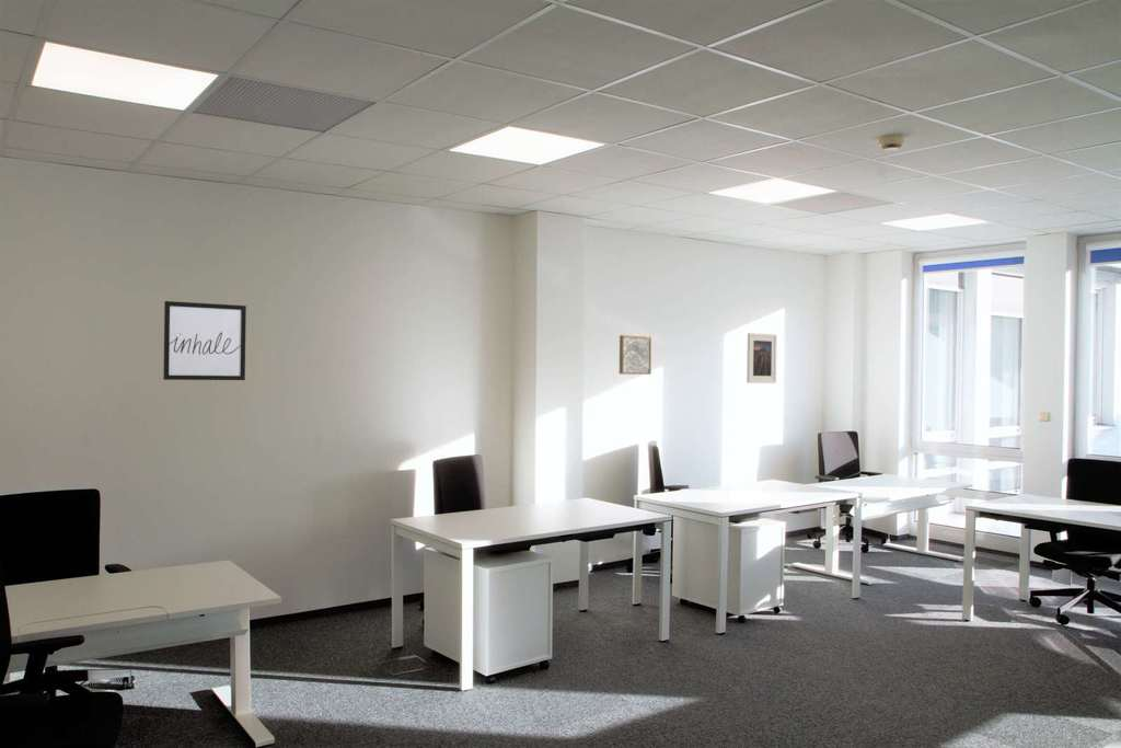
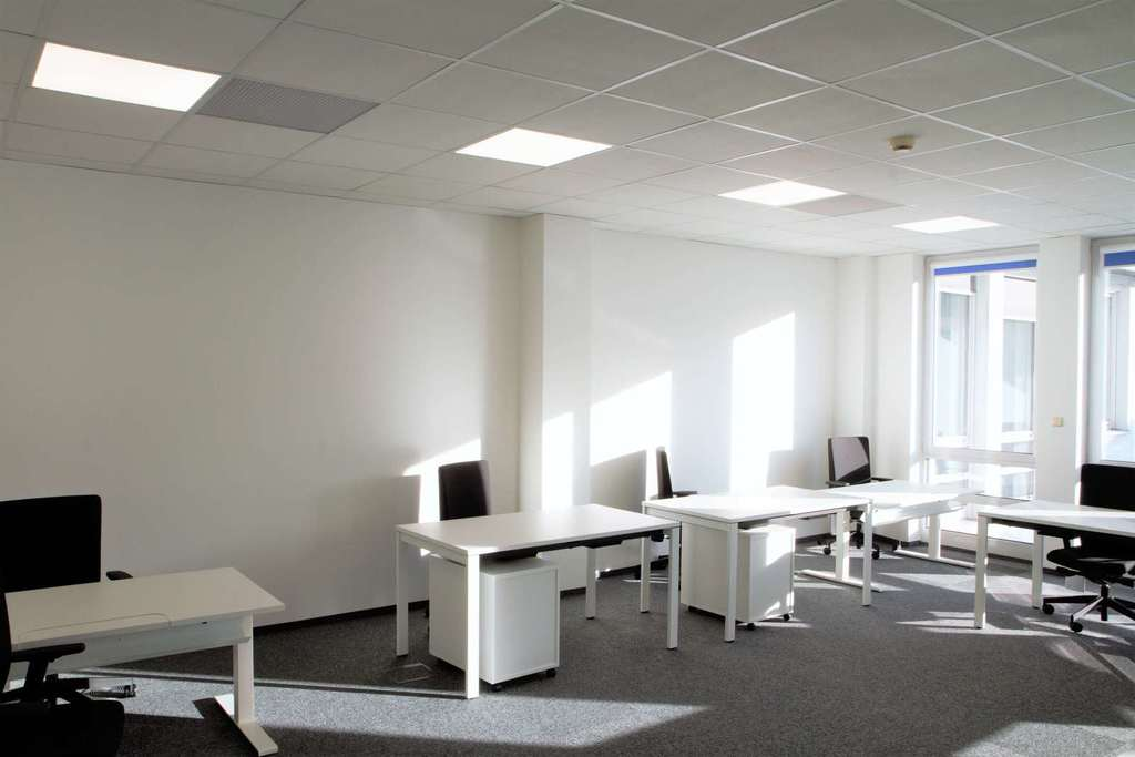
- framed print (762, 358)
- wall art (635, 355)
- wall art (205, 342)
